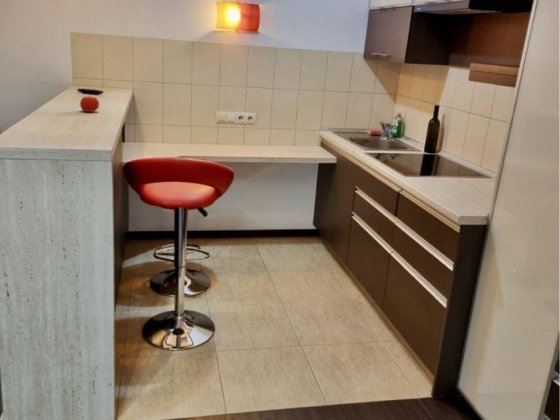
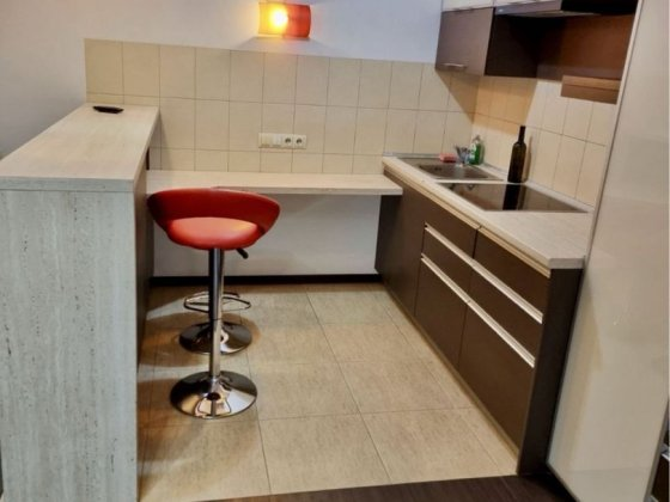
- fruit (89, 103)
